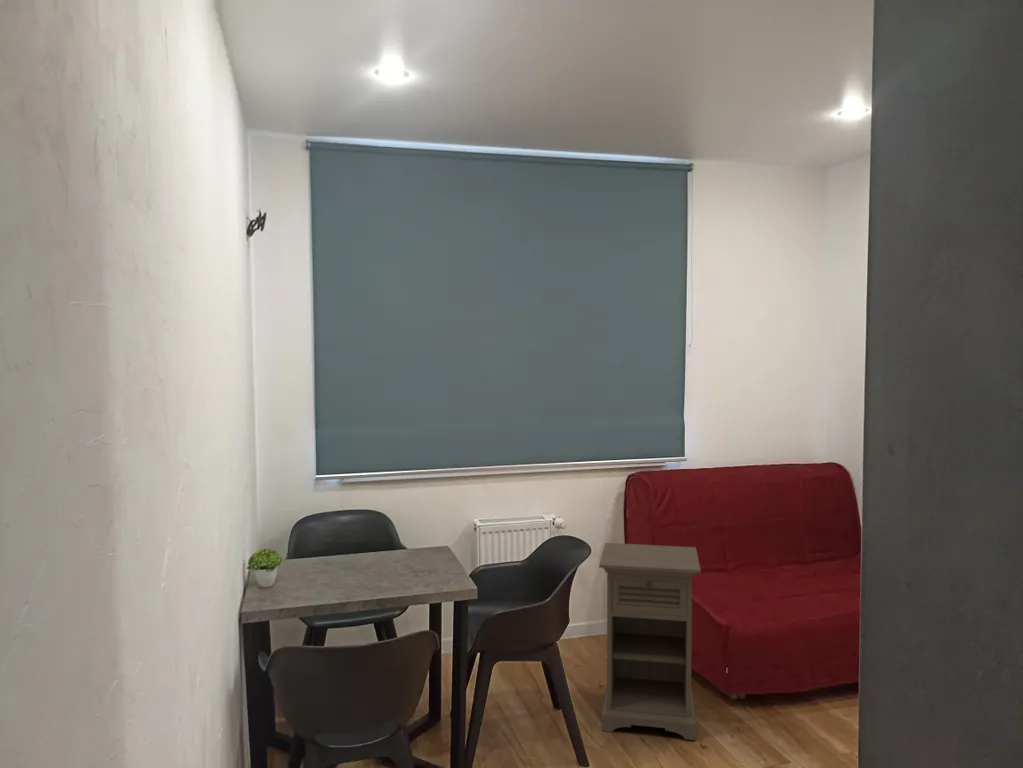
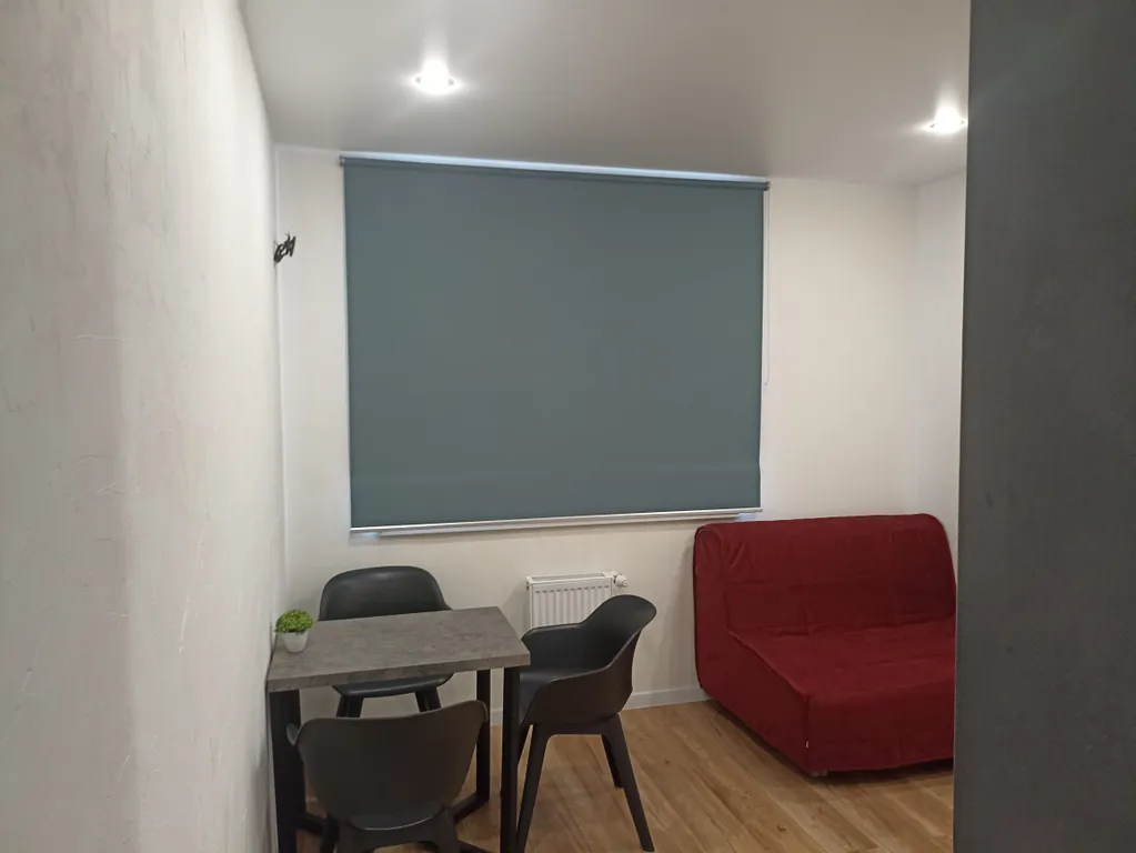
- nightstand (649, 636)
